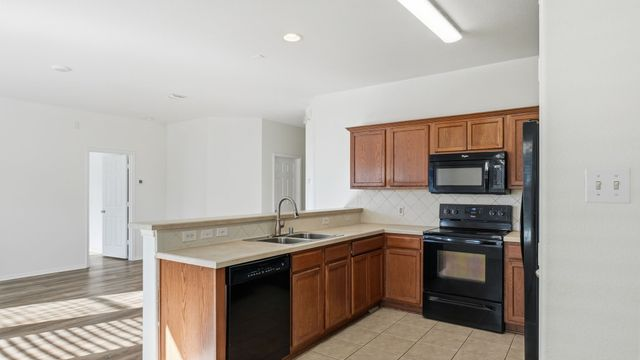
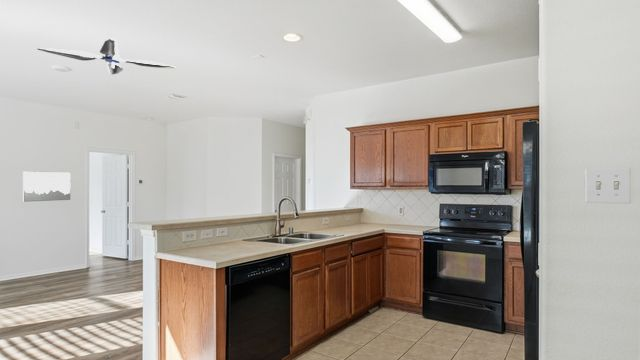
+ wall art (47, 186)
+ ceiling fan (112, 57)
